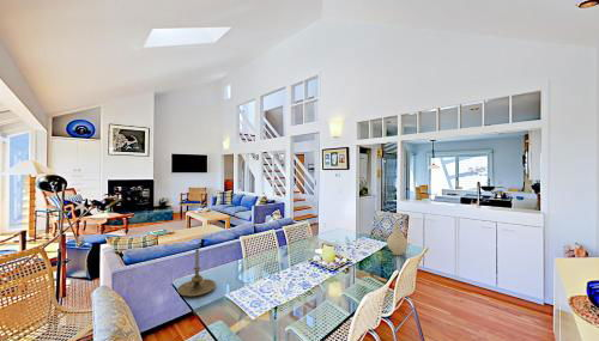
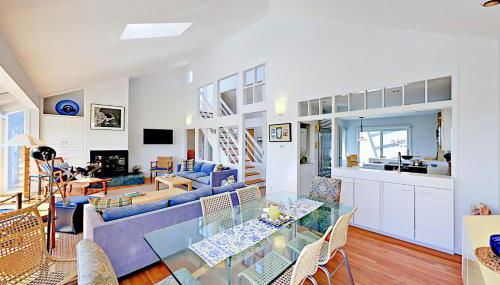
- vase (397, 238)
- candle holder (196, 268)
